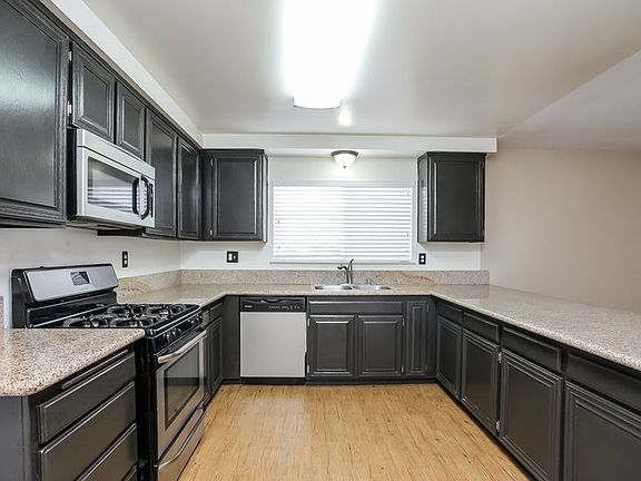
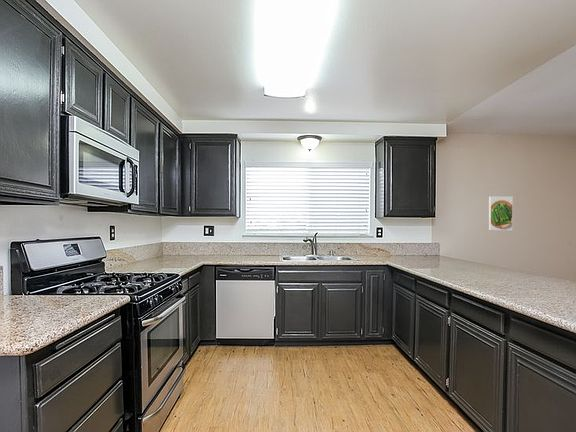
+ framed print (500, 213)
